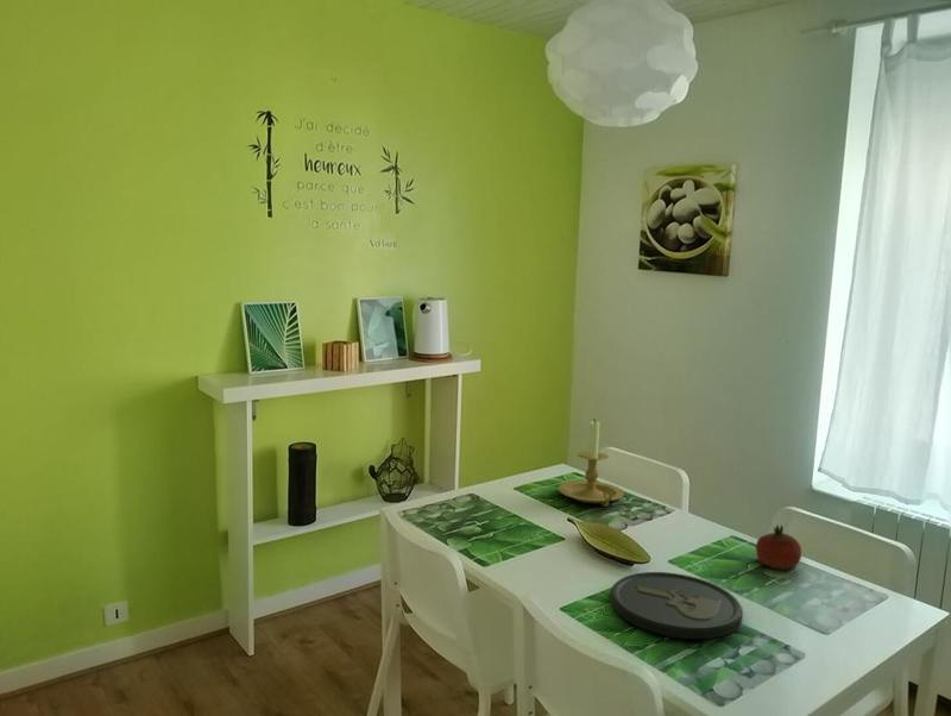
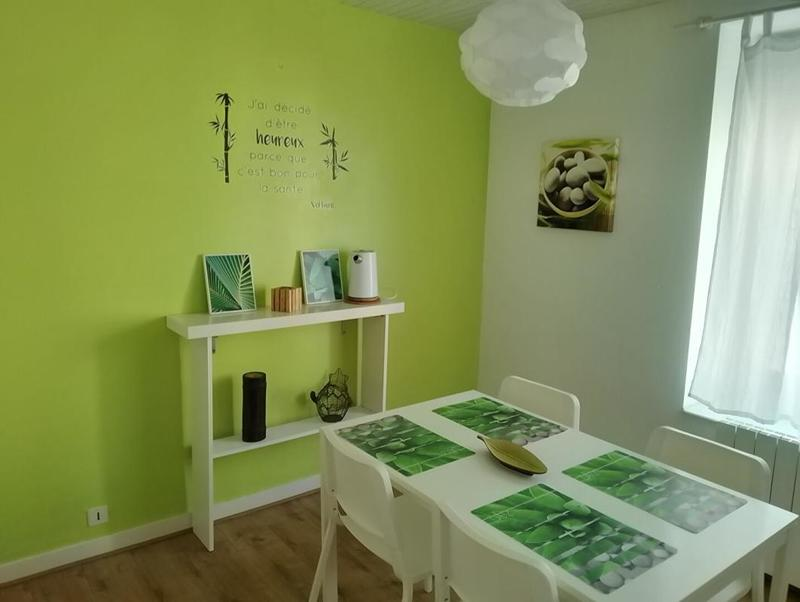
- fruit (779, 544)
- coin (674, 602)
- candle holder (592, 458)
